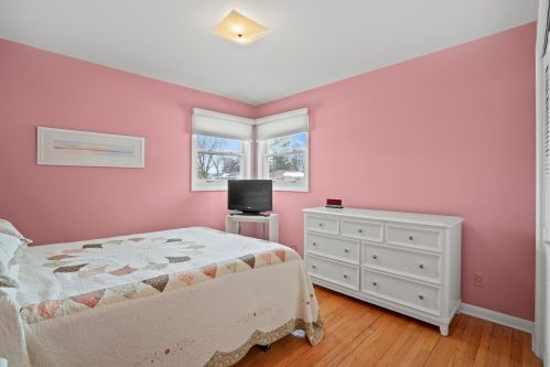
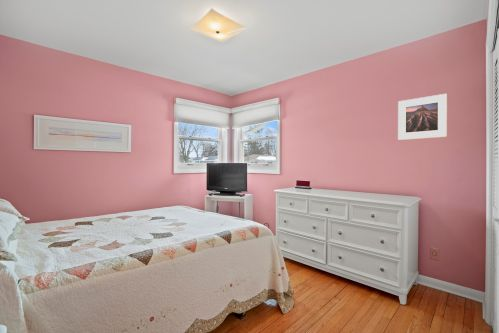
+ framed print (421, 118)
